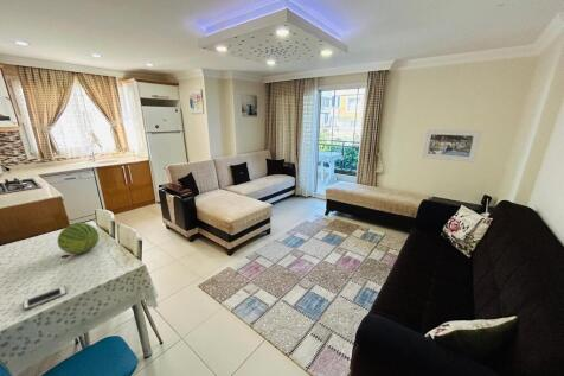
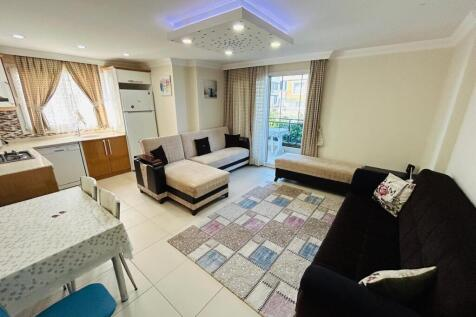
- fruit (78, 237)
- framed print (449, 145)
- cell phone (45, 297)
